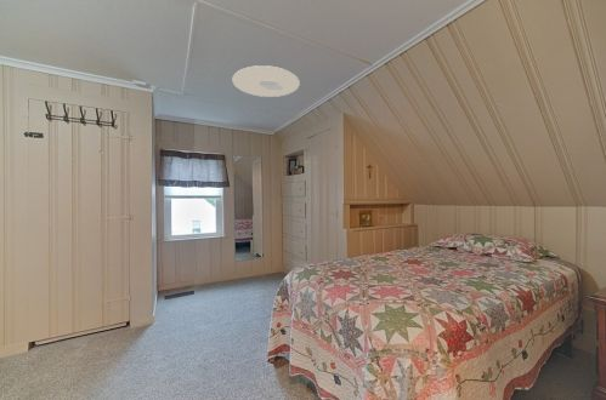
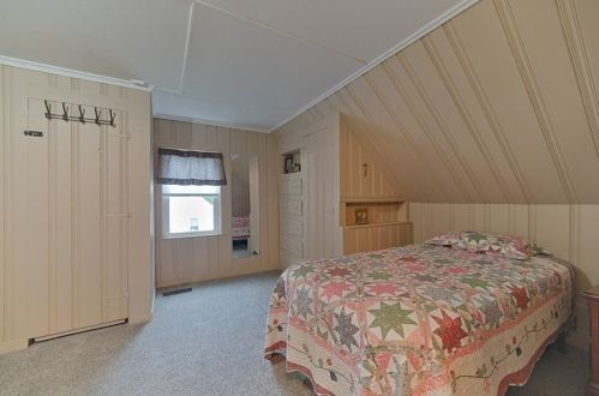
- ceiling light (266, 80)
